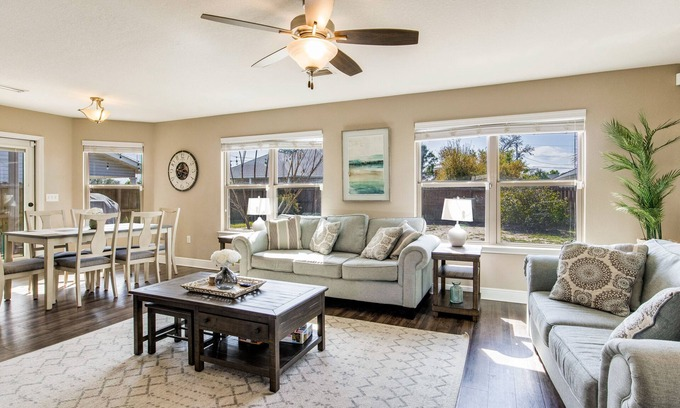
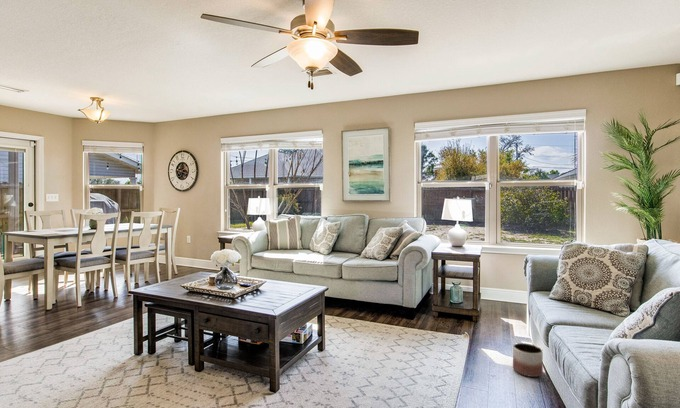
+ planter (527, 359)
